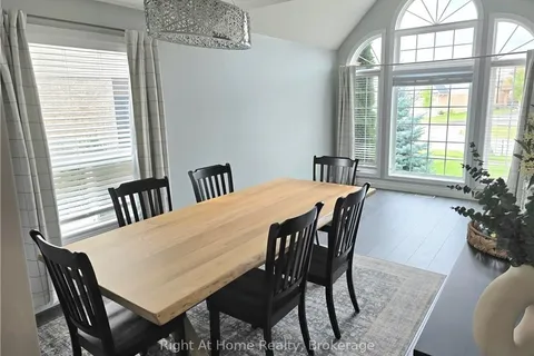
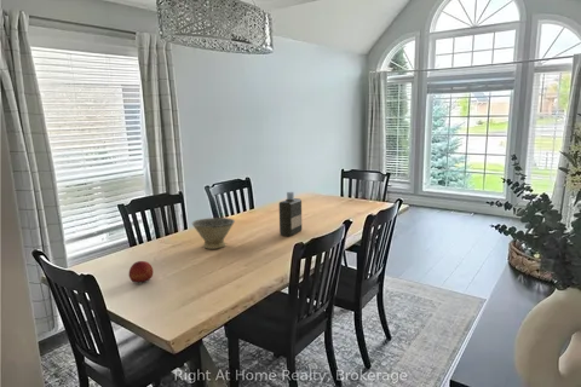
+ fruit (140, 271)
+ bottle (290, 212)
+ bowl (213, 233)
